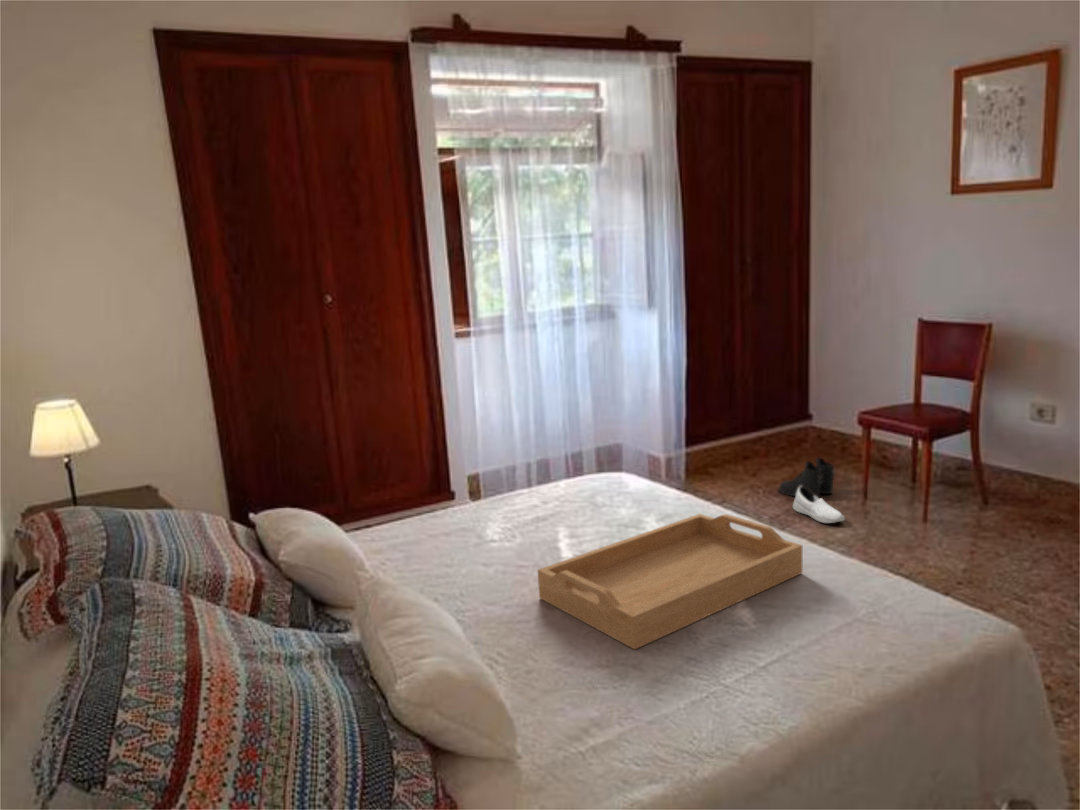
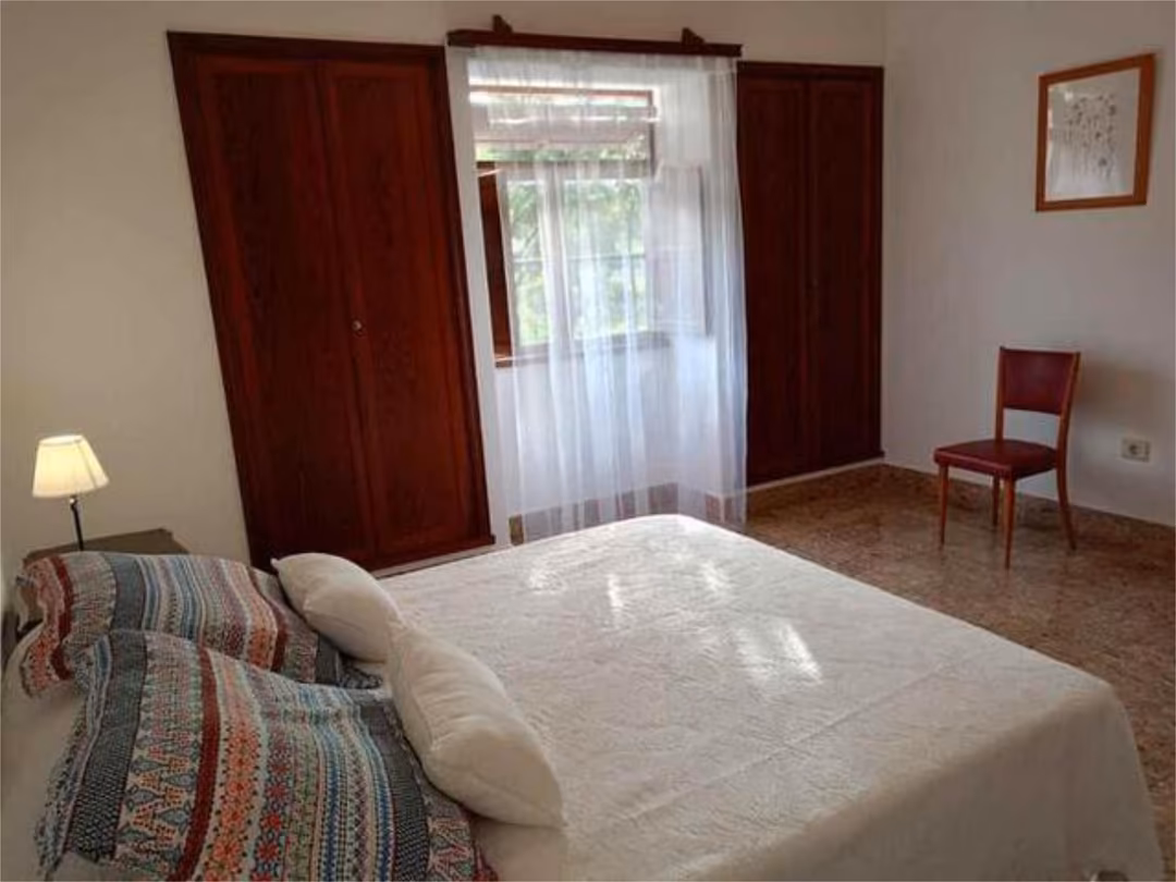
- shoe (817, 504)
- boots (806, 475)
- serving tray (672, 567)
